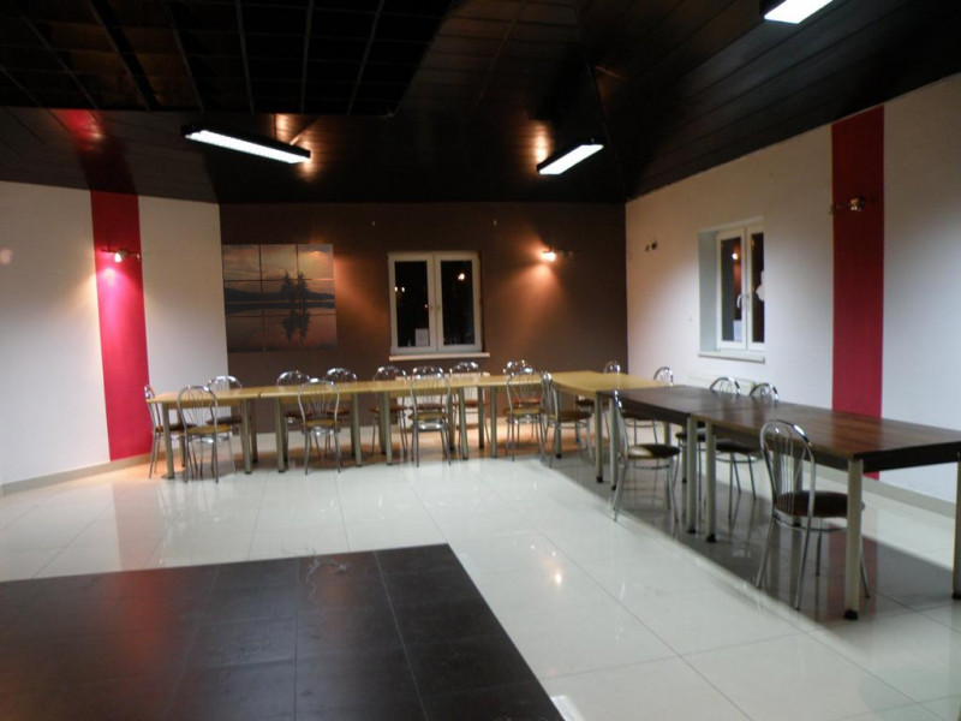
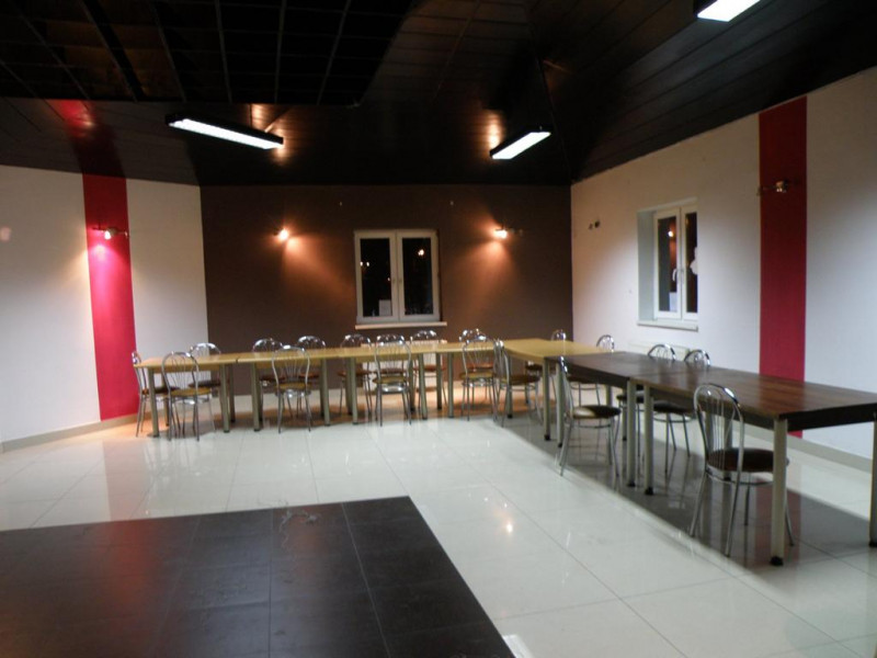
- wall art (280, 298)
